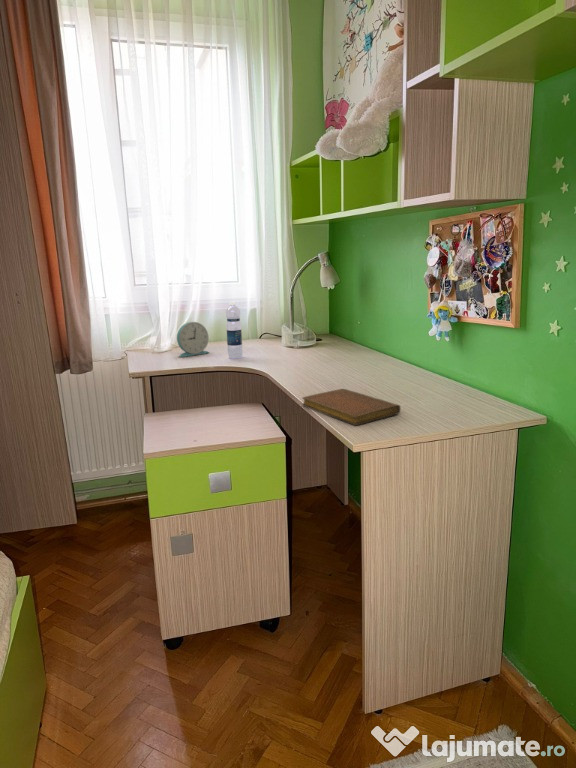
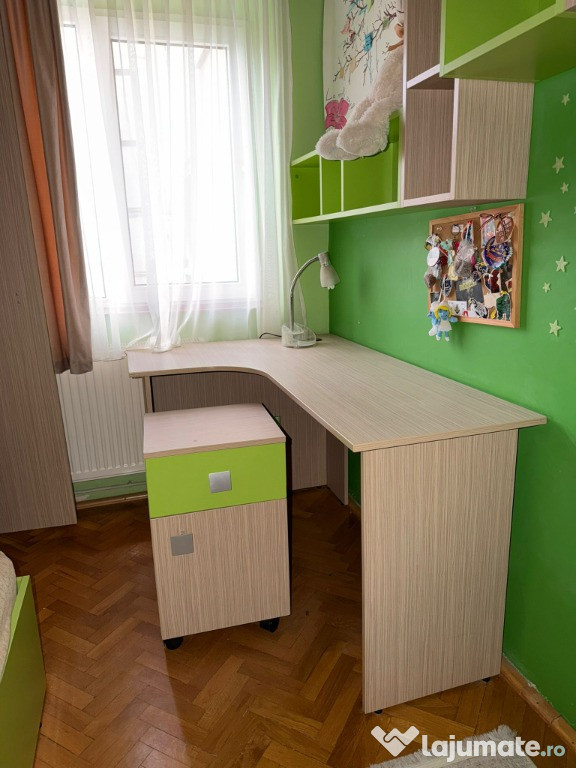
- water bottle (234, 330)
- notebook (349, 405)
- alarm clock (191, 337)
